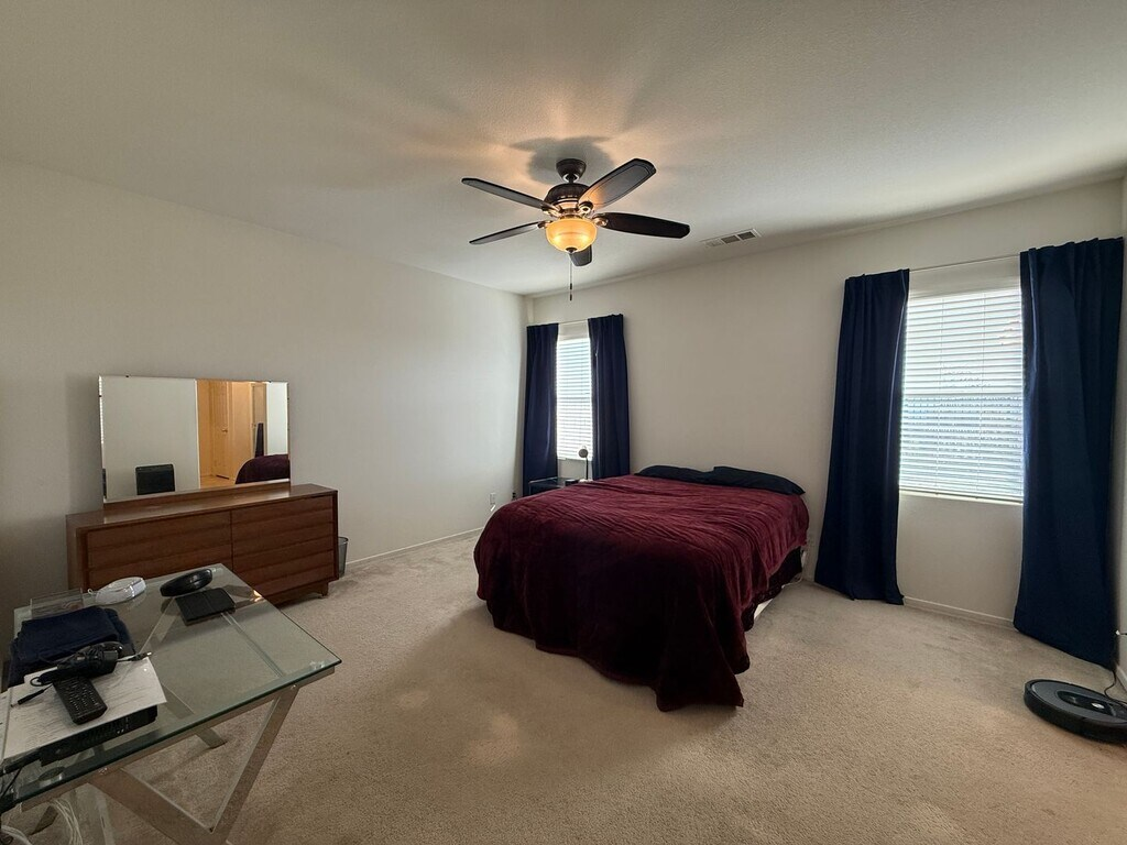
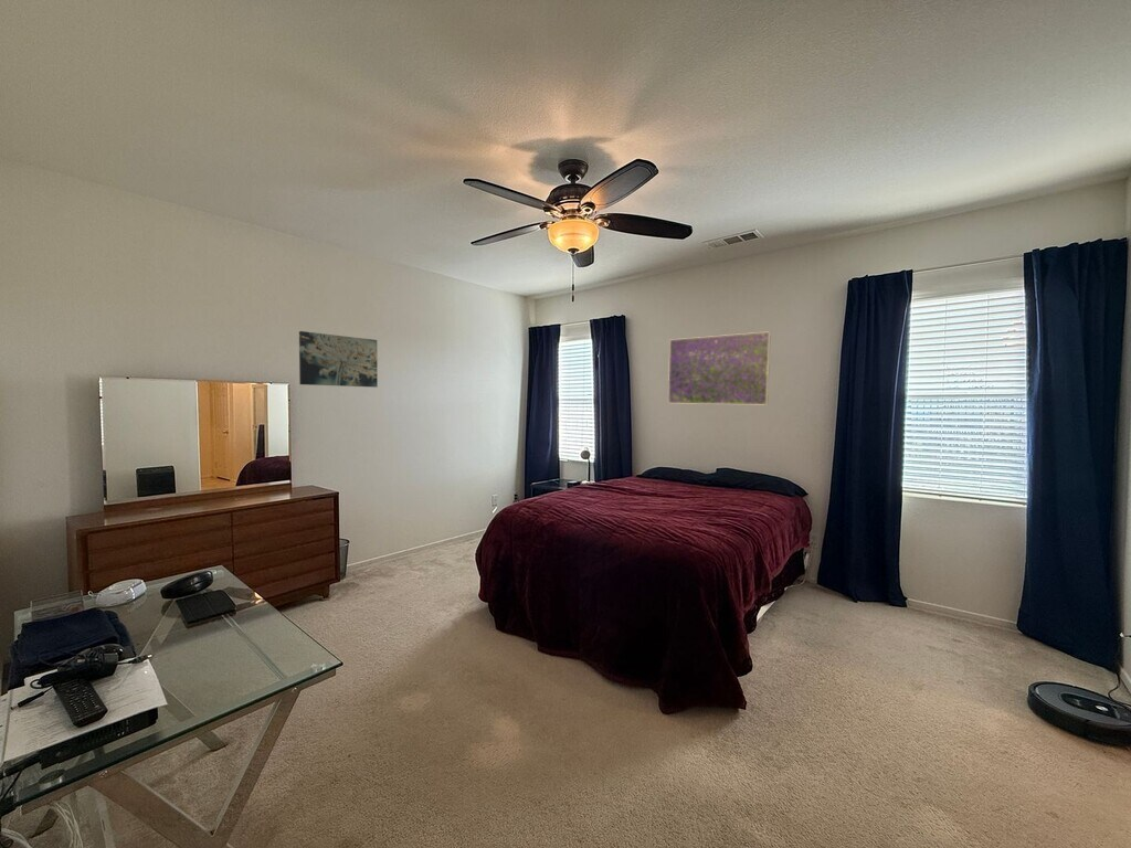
+ wall art (340, 360)
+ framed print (716, 370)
